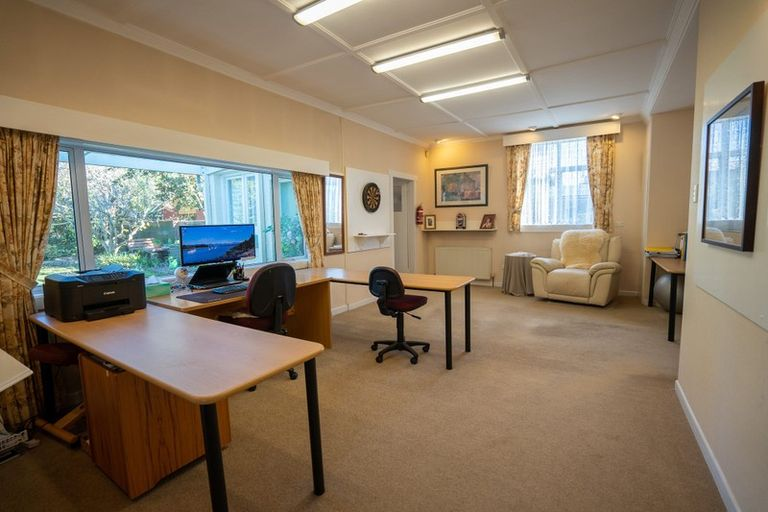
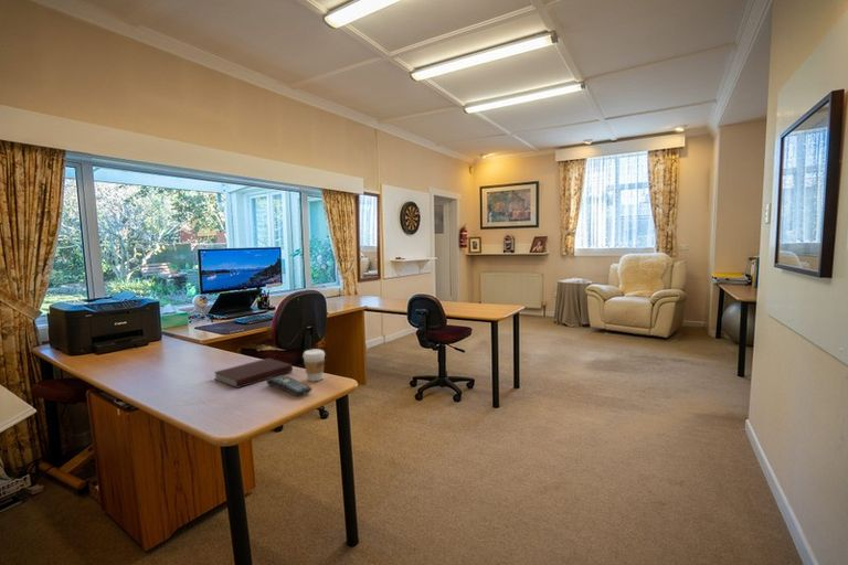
+ notebook (254, 371)
+ coffee cup (314, 364)
+ remote control (288, 384)
